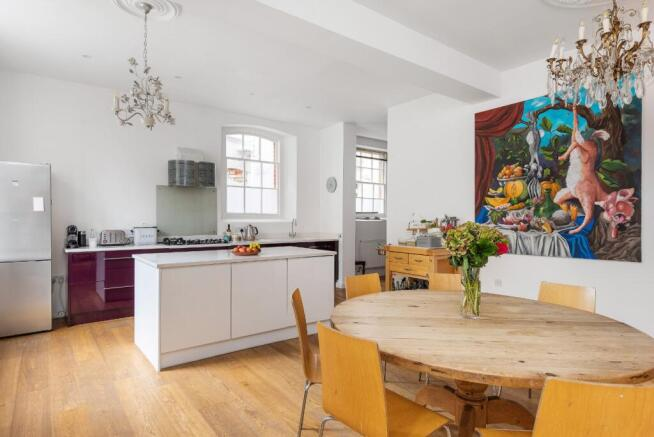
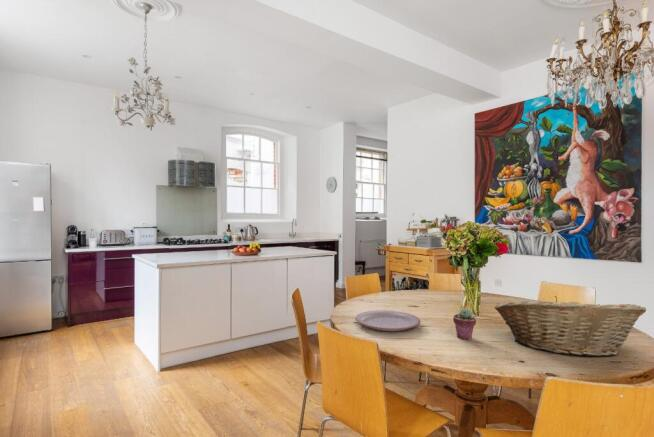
+ potted succulent (464, 322)
+ plate (387, 321)
+ fruit basket (564, 319)
